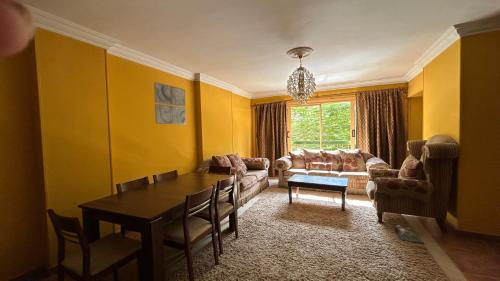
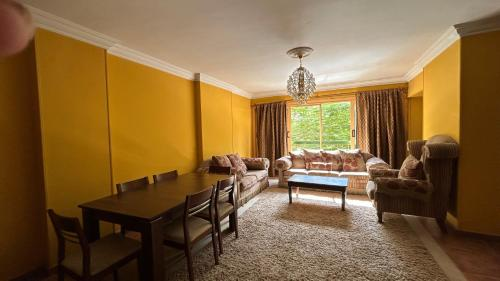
- bag (408, 232)
- wall art (171, 104)
